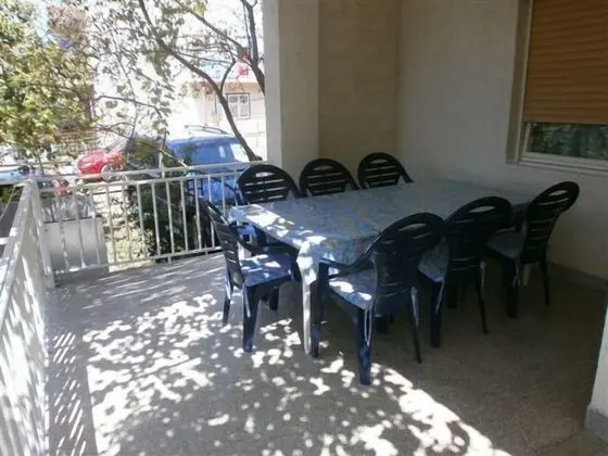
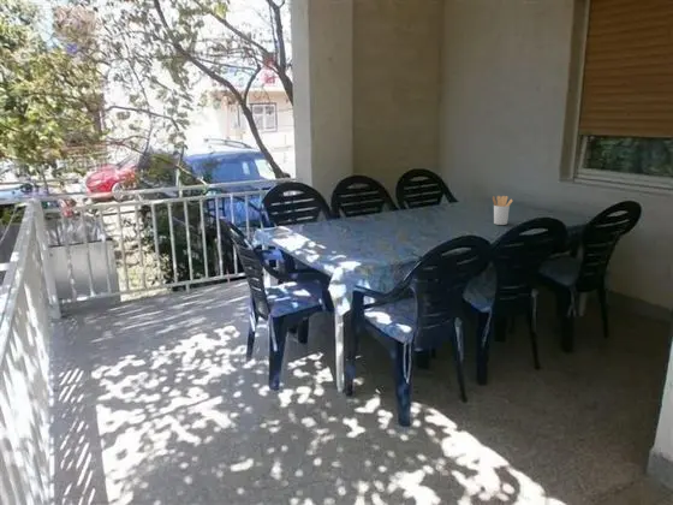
+ utensil holder (501, 209)
